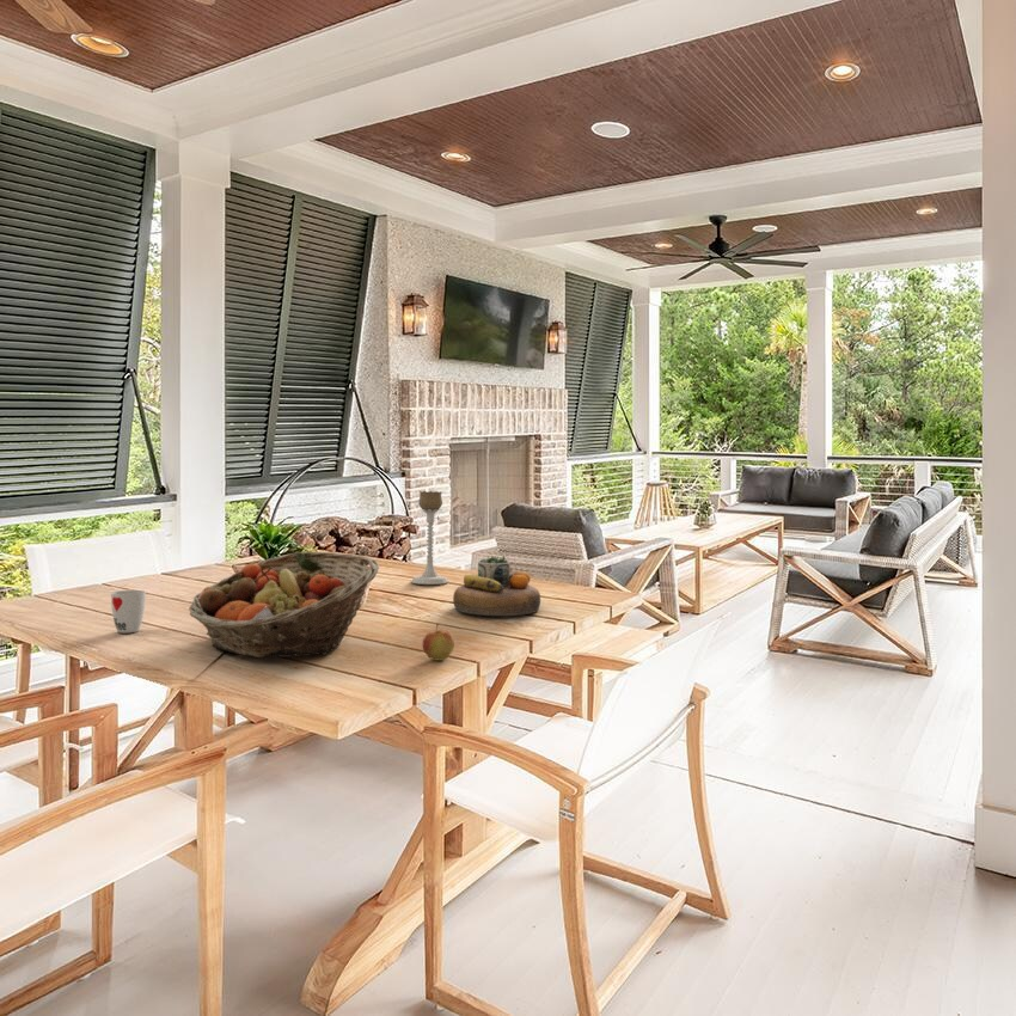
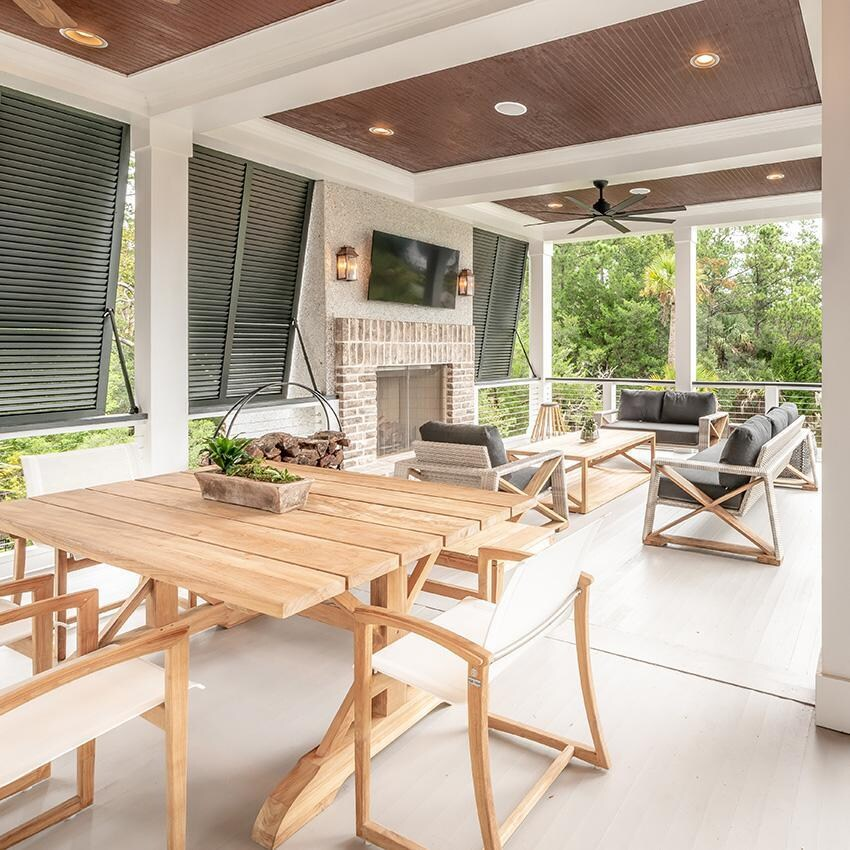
- decorative bowl (496, 582)
- fruit basket (284, 600)
- candle holder (429, 537)
- cup (128, 611)
- apple (437, 641)
